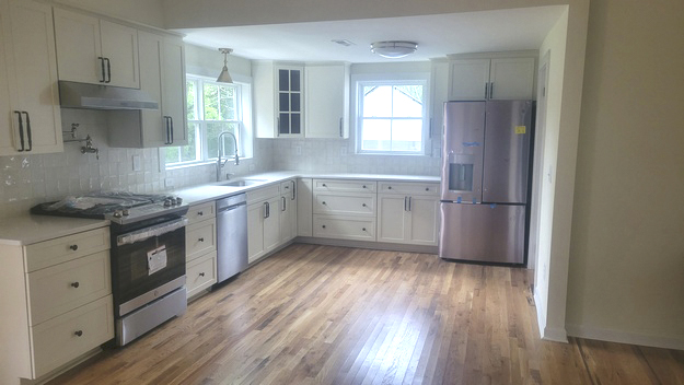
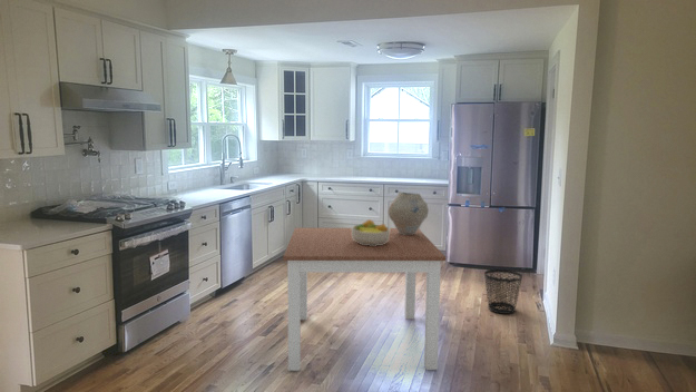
+ vase (408, 213)
+ dining table (360, 271)
+ fruit bowl (371, 232)
+ wastebasket (502, 292)
